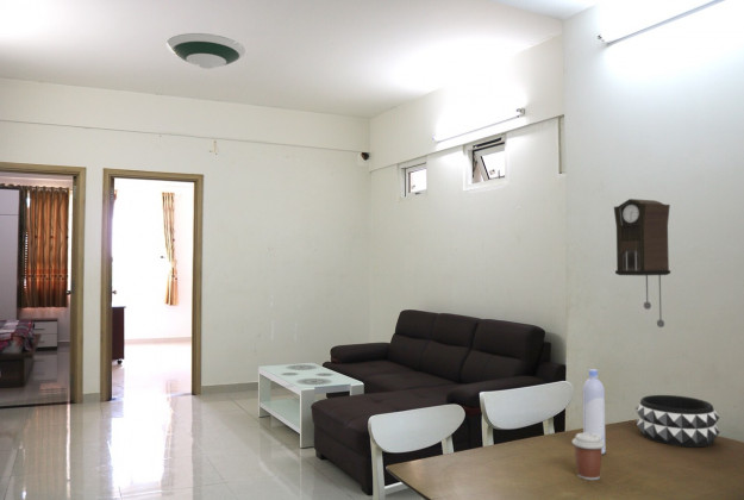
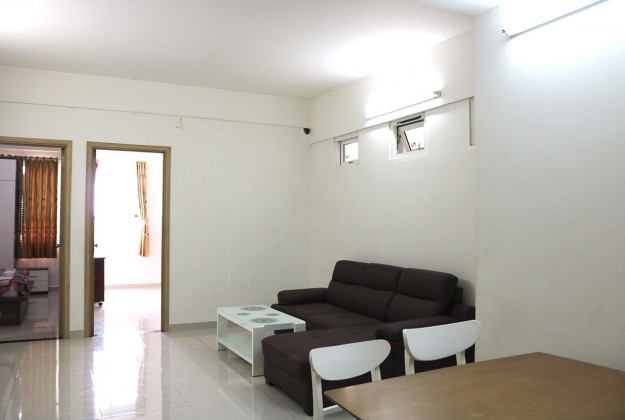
- coffee cup (588, 456)
- pendulum clock (642, 263)
- decorative bowl (676, 419)
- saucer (206, 57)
- bottle (593, 410)
